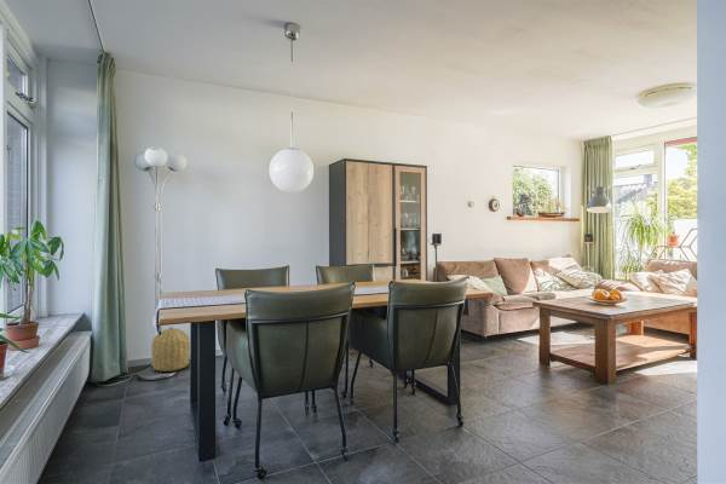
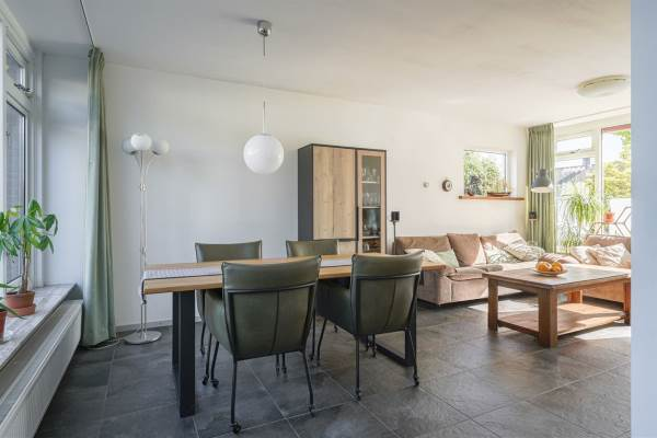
- basket (171, 347)
